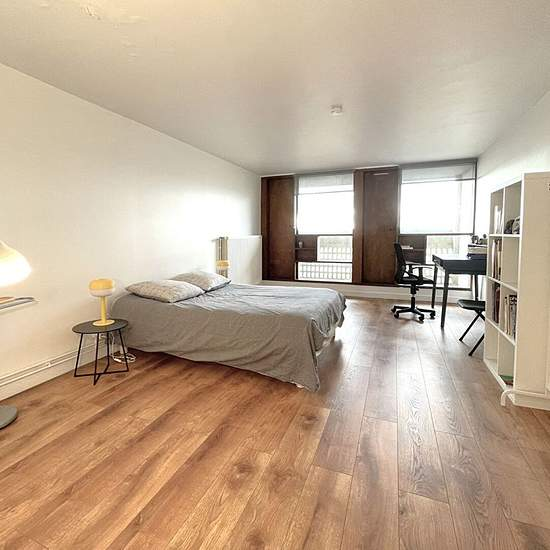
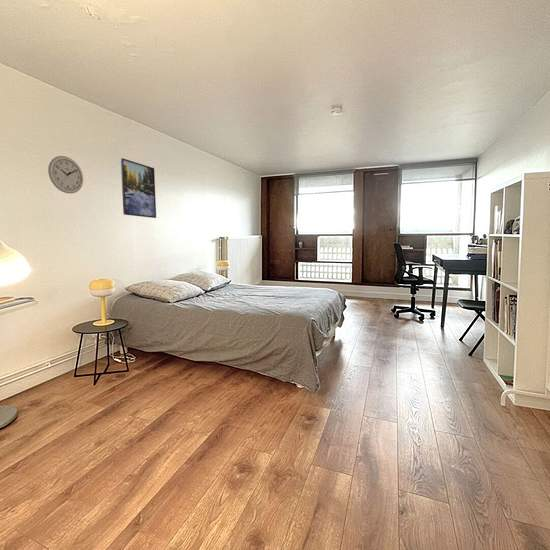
+ wall clock (67, 174)
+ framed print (139, 190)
